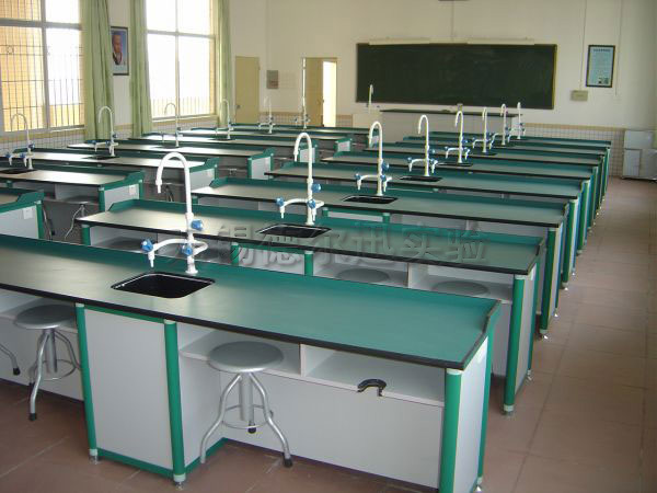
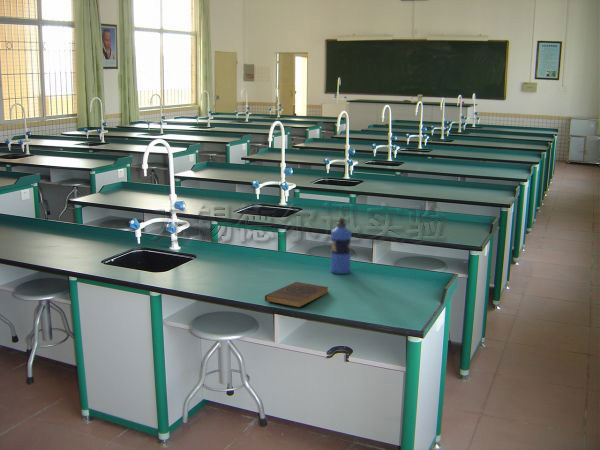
+ book (297, 293)
+ water bottle (340, 245)
